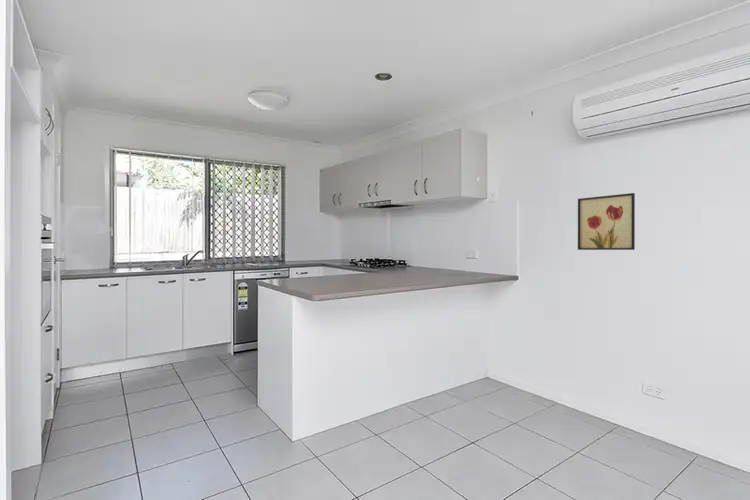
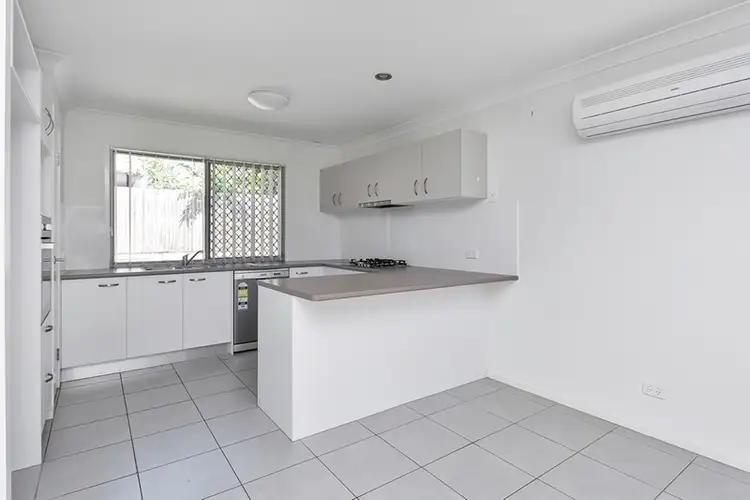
- wall art (605, 223)
